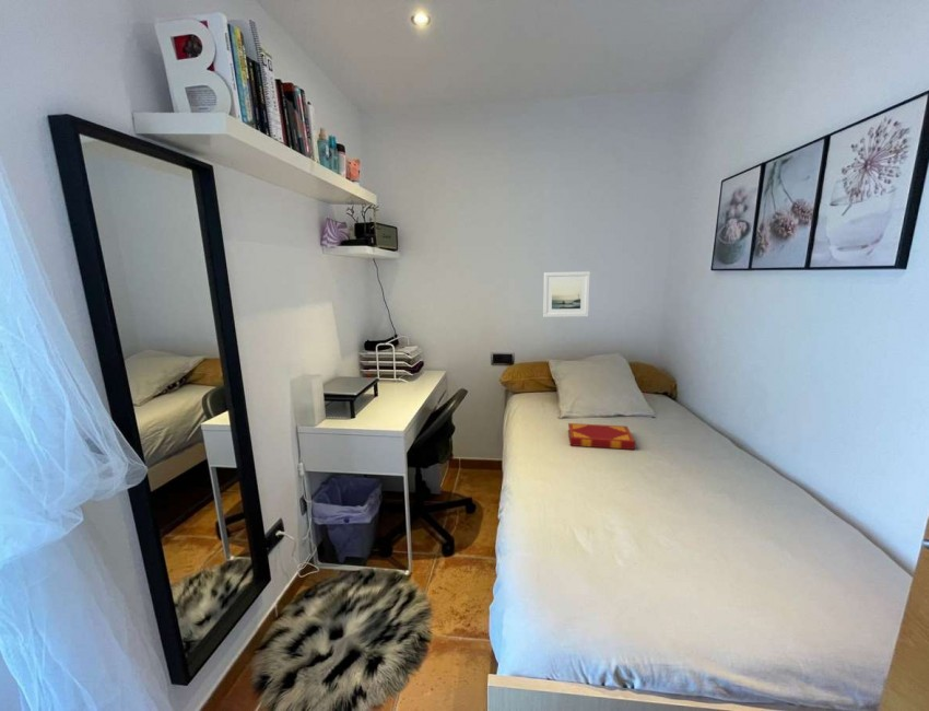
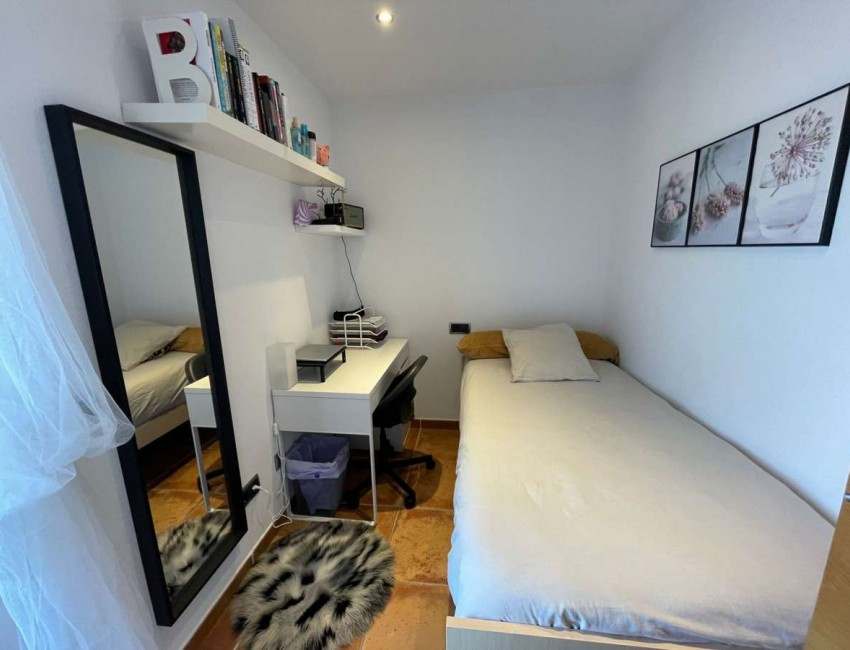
- hardback book (599, 435)
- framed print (566, 294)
